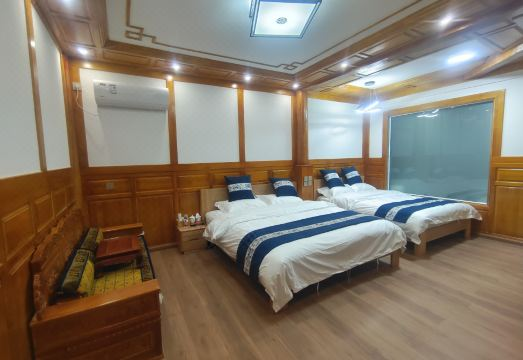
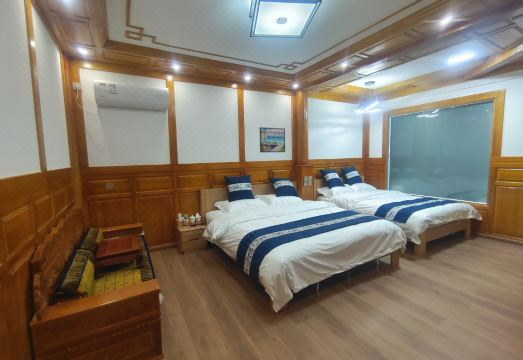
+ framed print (272, 140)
